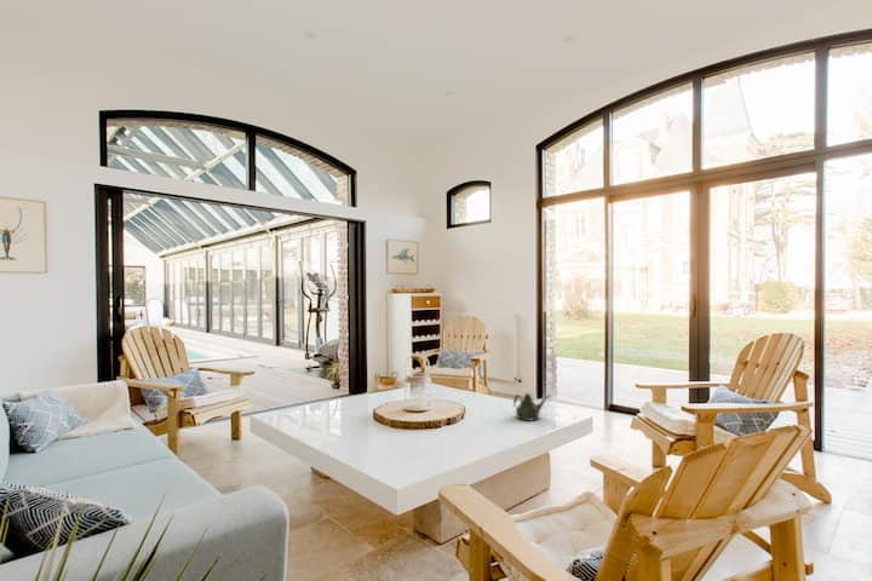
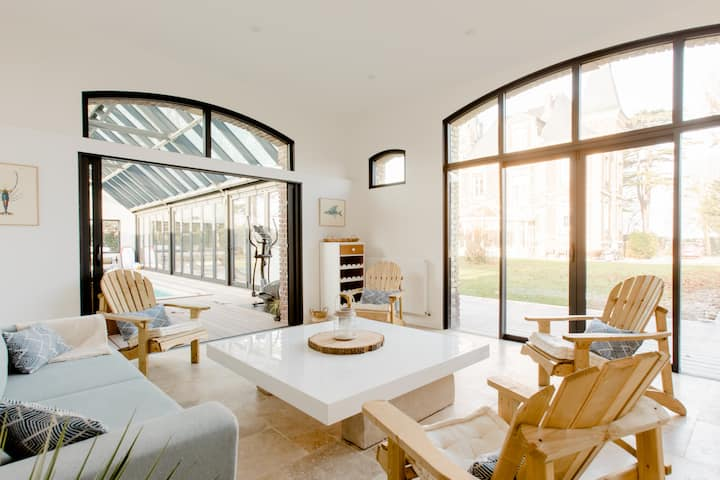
- teapot (532, 405)
